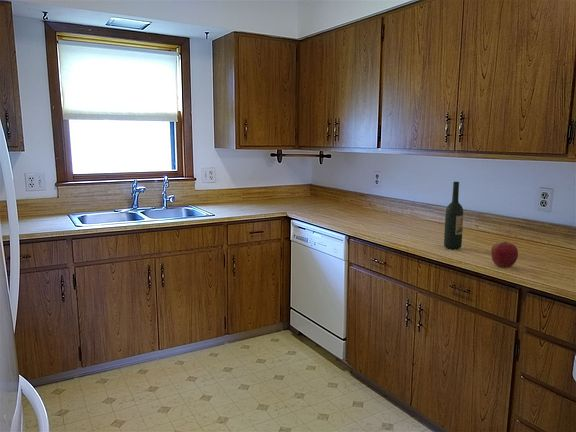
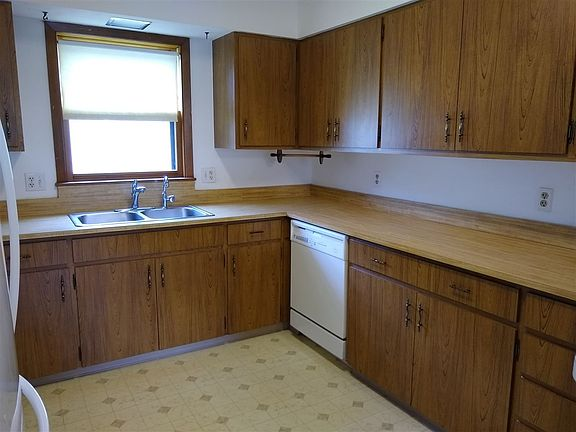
- apple (504, 254)
- wine bottle (454, 215)
